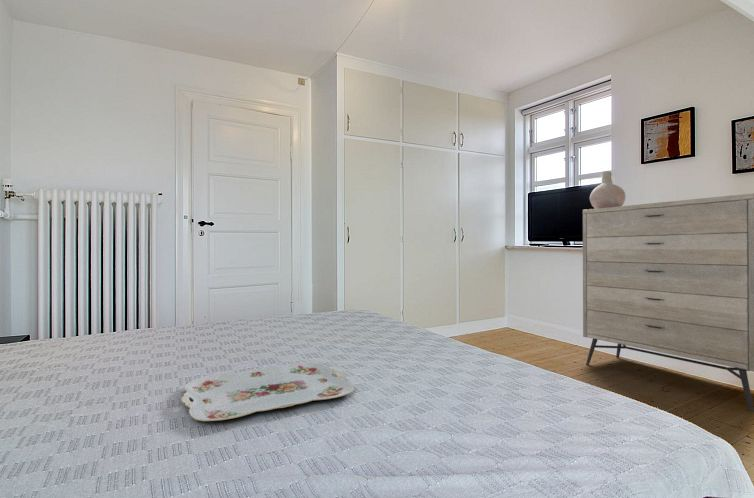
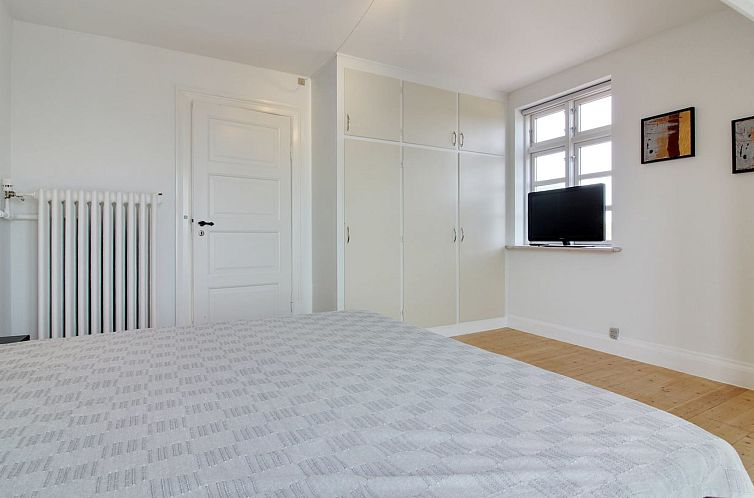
- serving tray (269, 387)
- vase (607, 190)
- dresser (671, 292)
